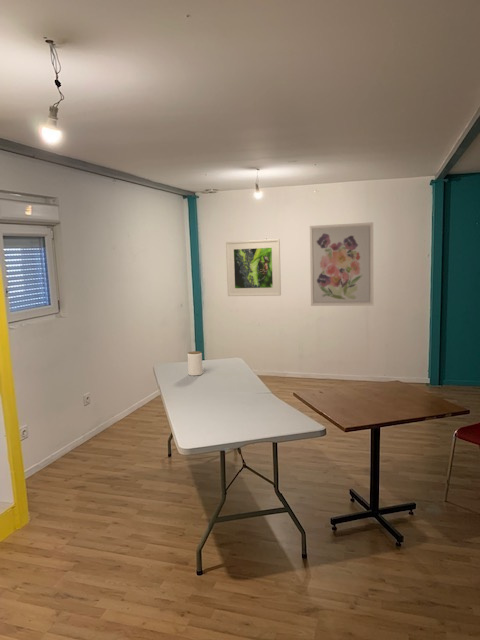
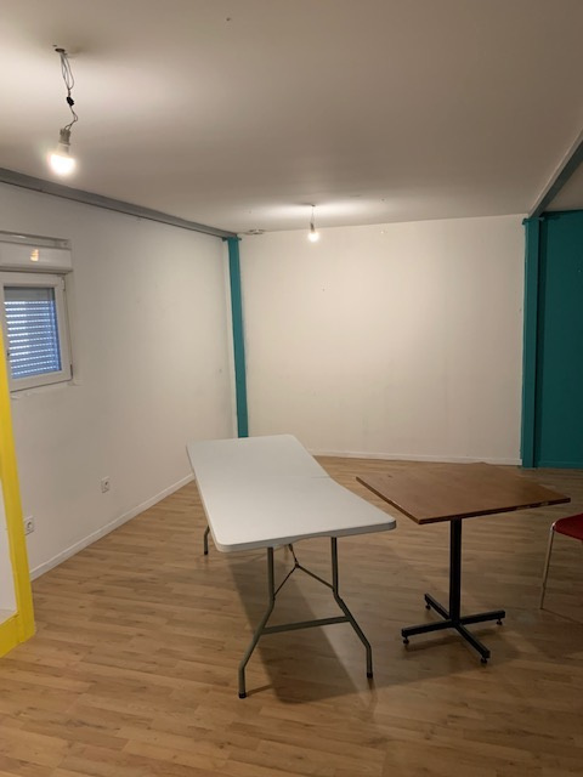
- wall art (341, 265)
- jar (195, 363)
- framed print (253, 268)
